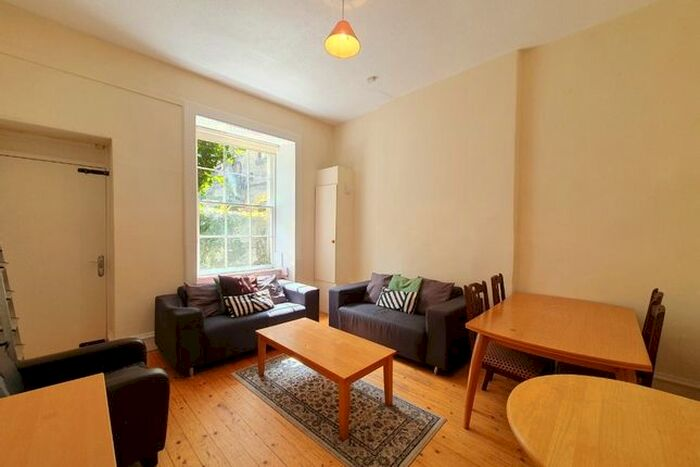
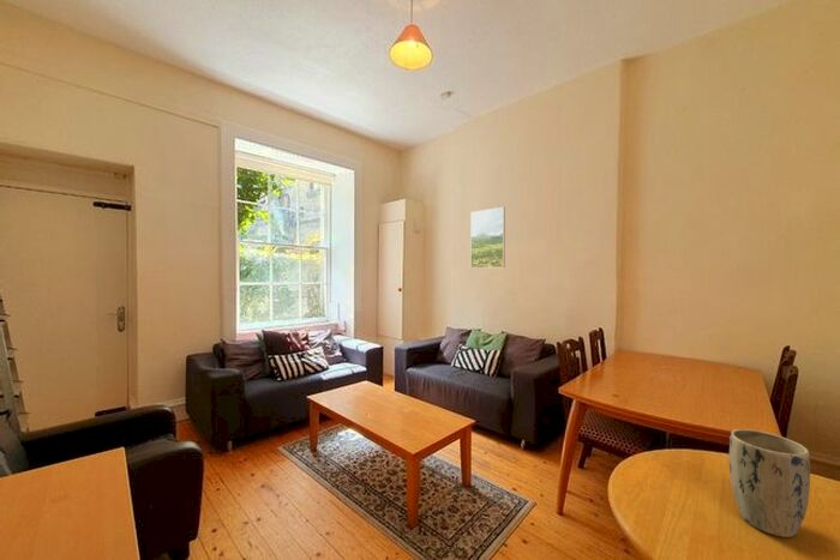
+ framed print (487, 239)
+ plant pot (767, 481)
